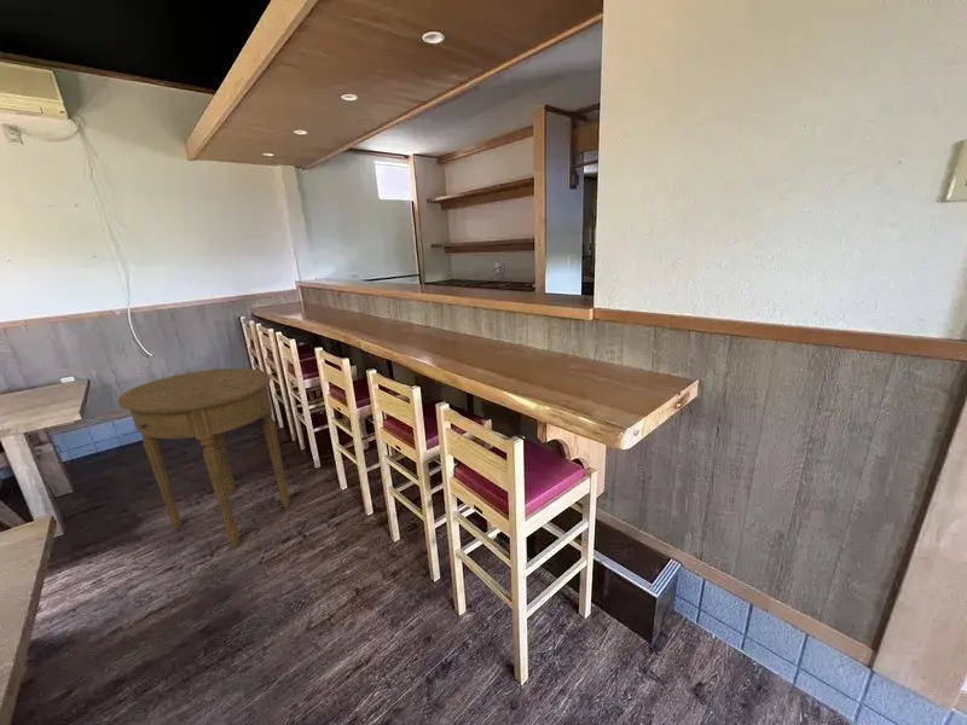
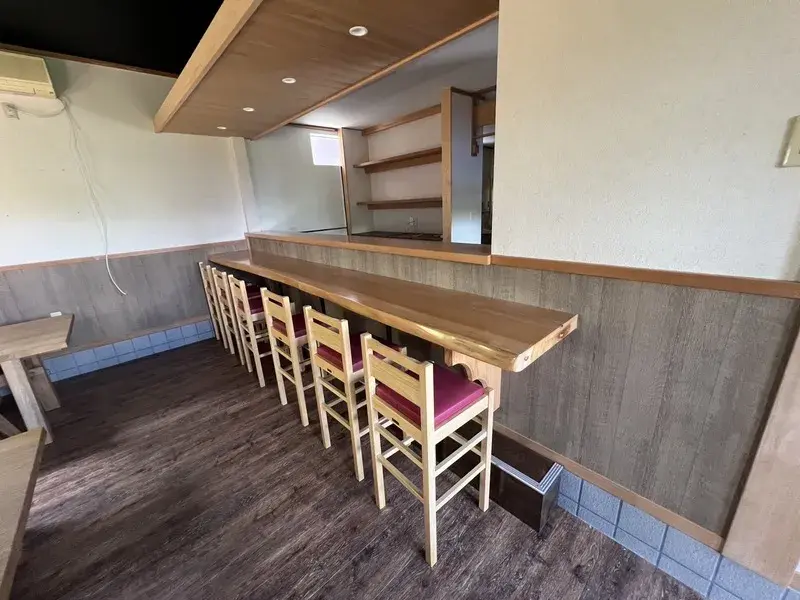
- side table (216, 454)
